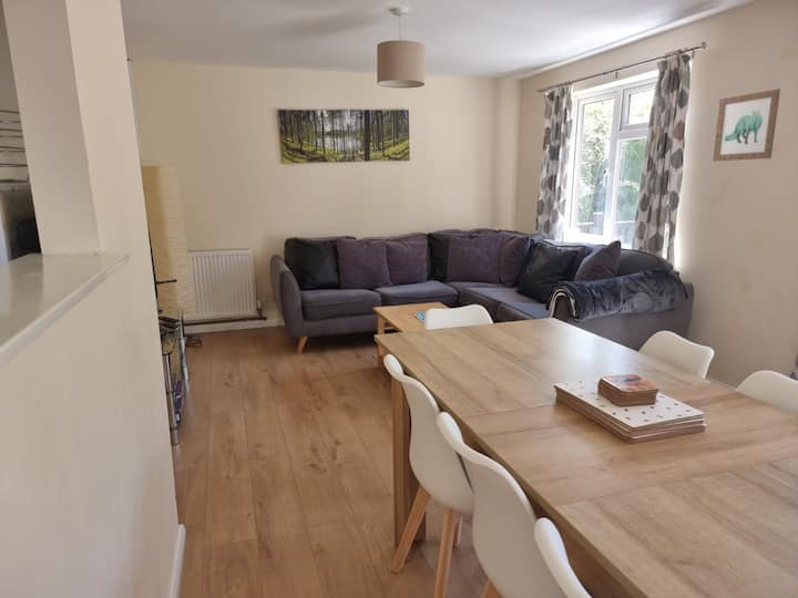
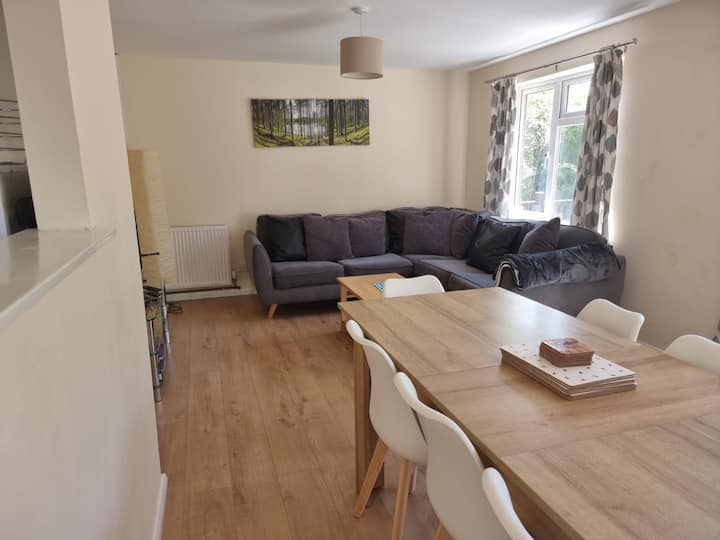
- wall art (744, 127)
